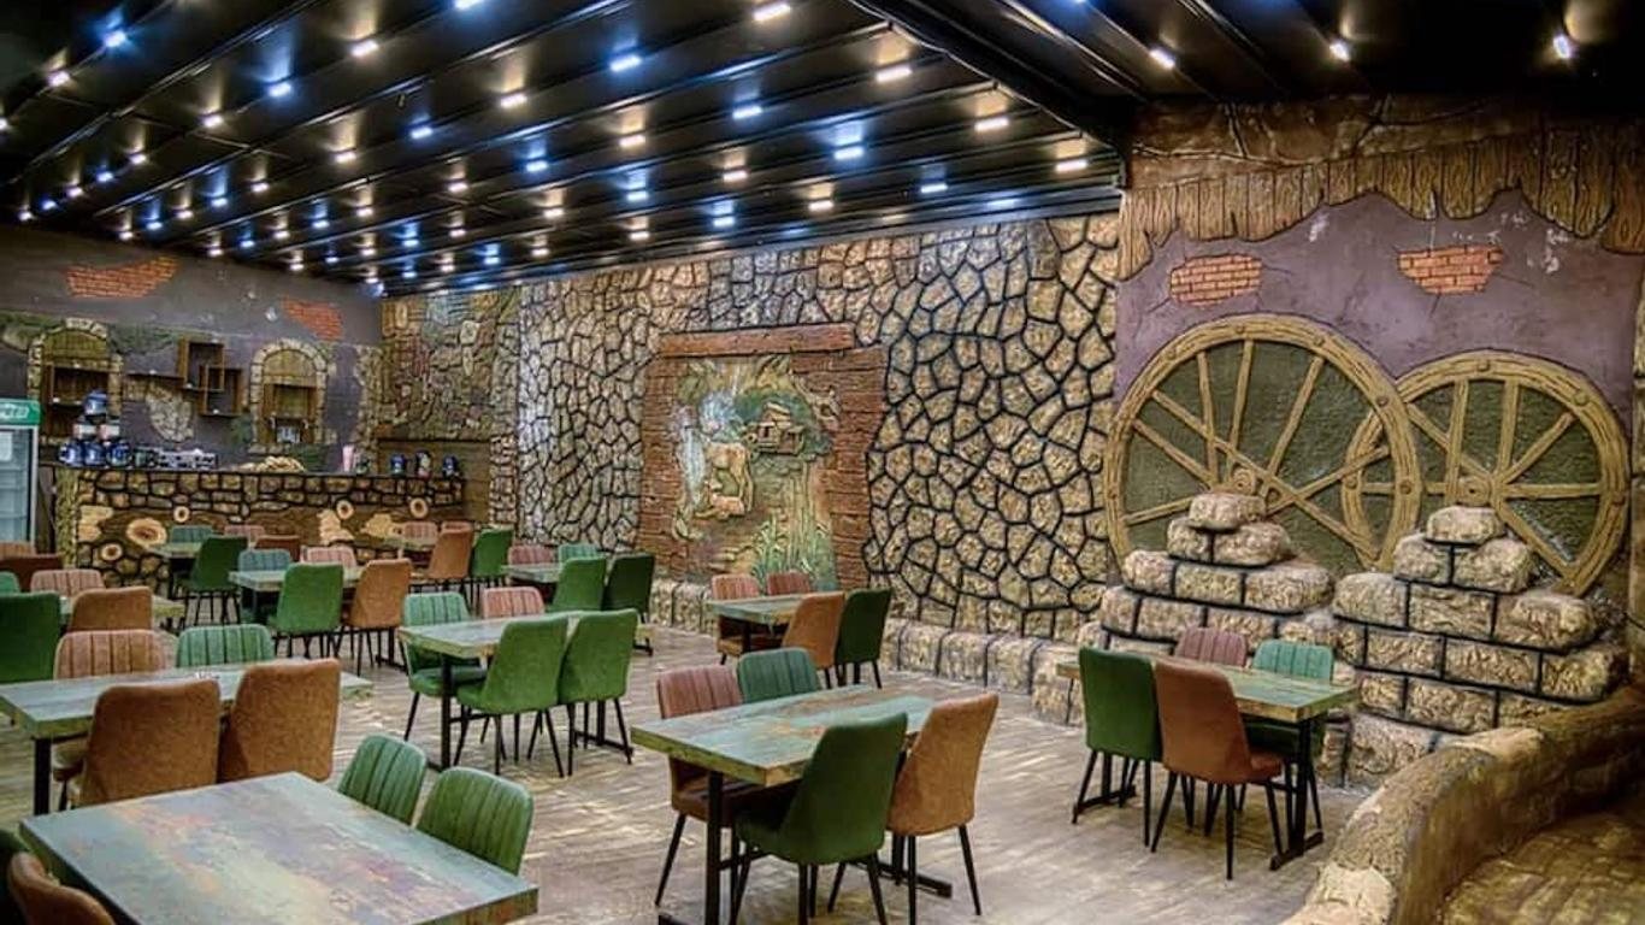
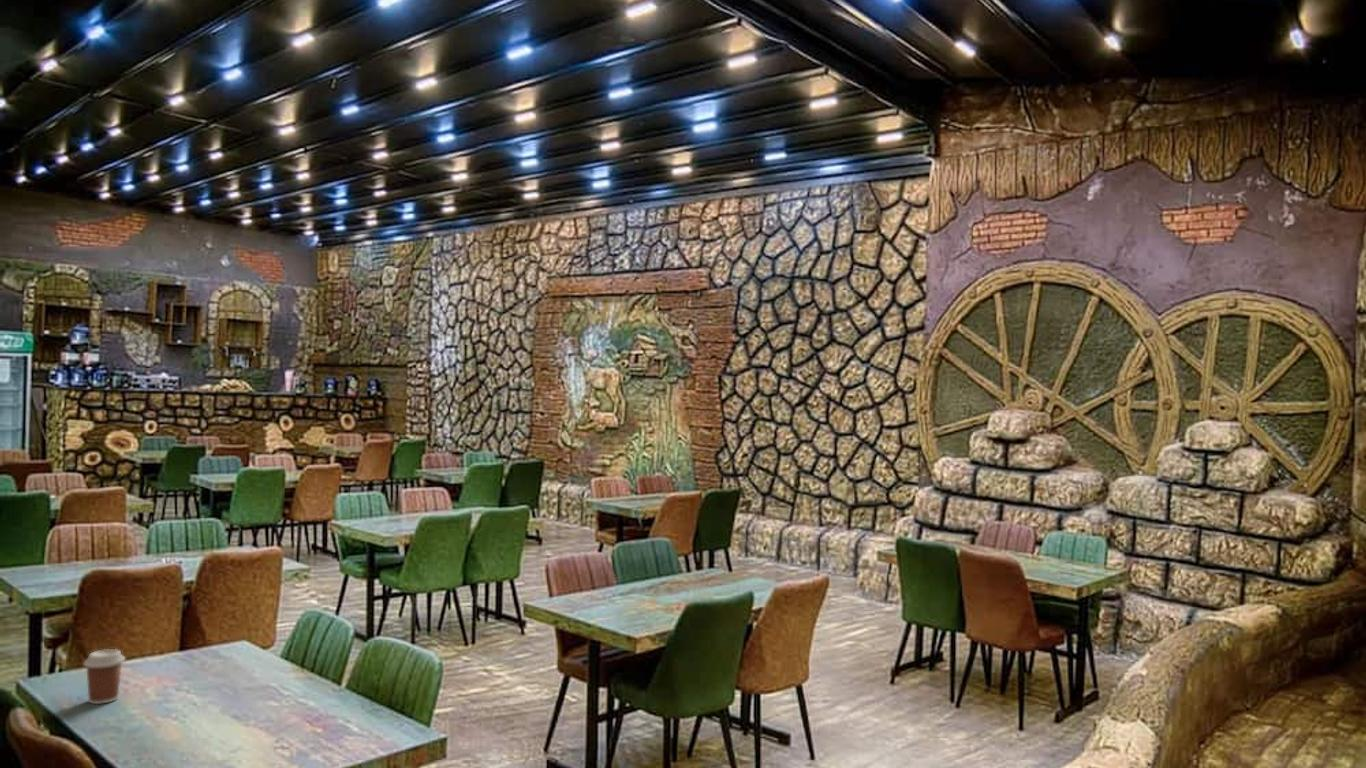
+ coffee cup (104, 676)
